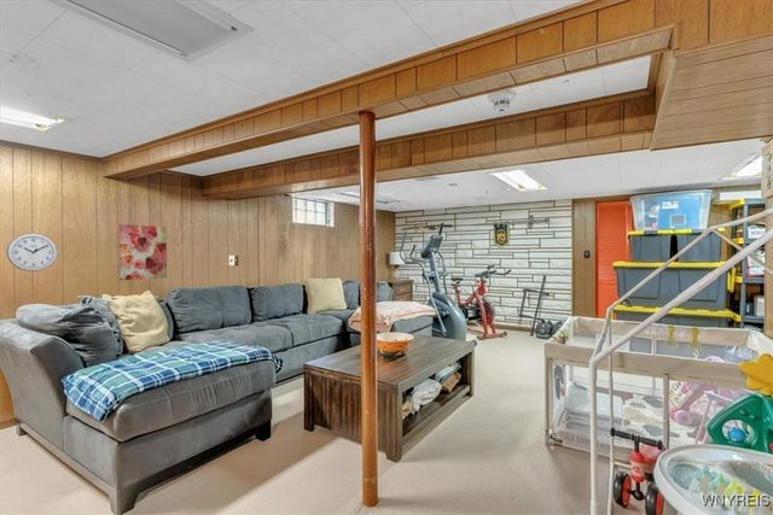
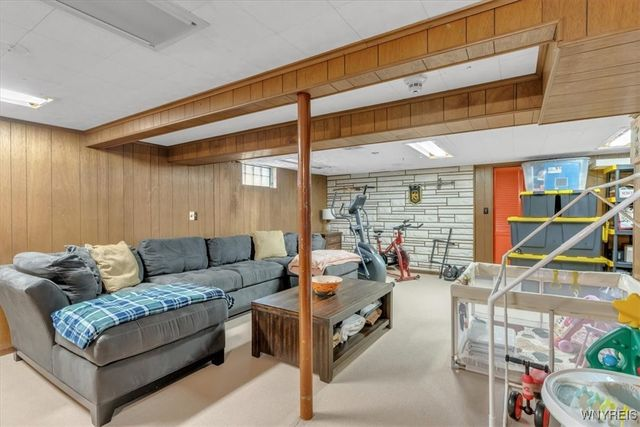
- wall clock (33, 252)
- wall art (144, 252)
